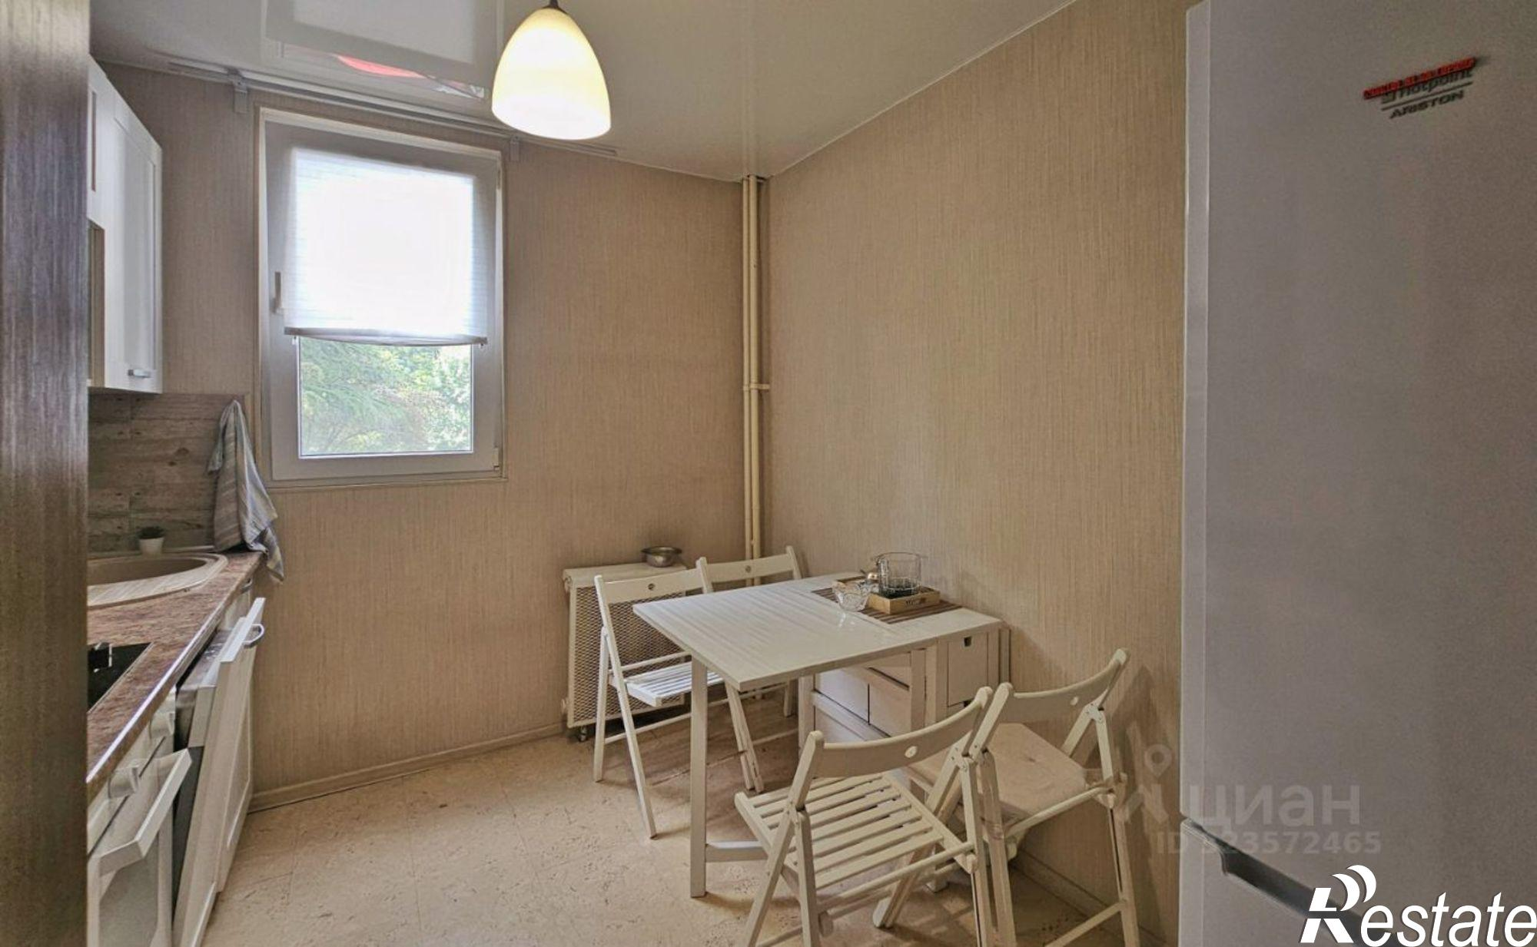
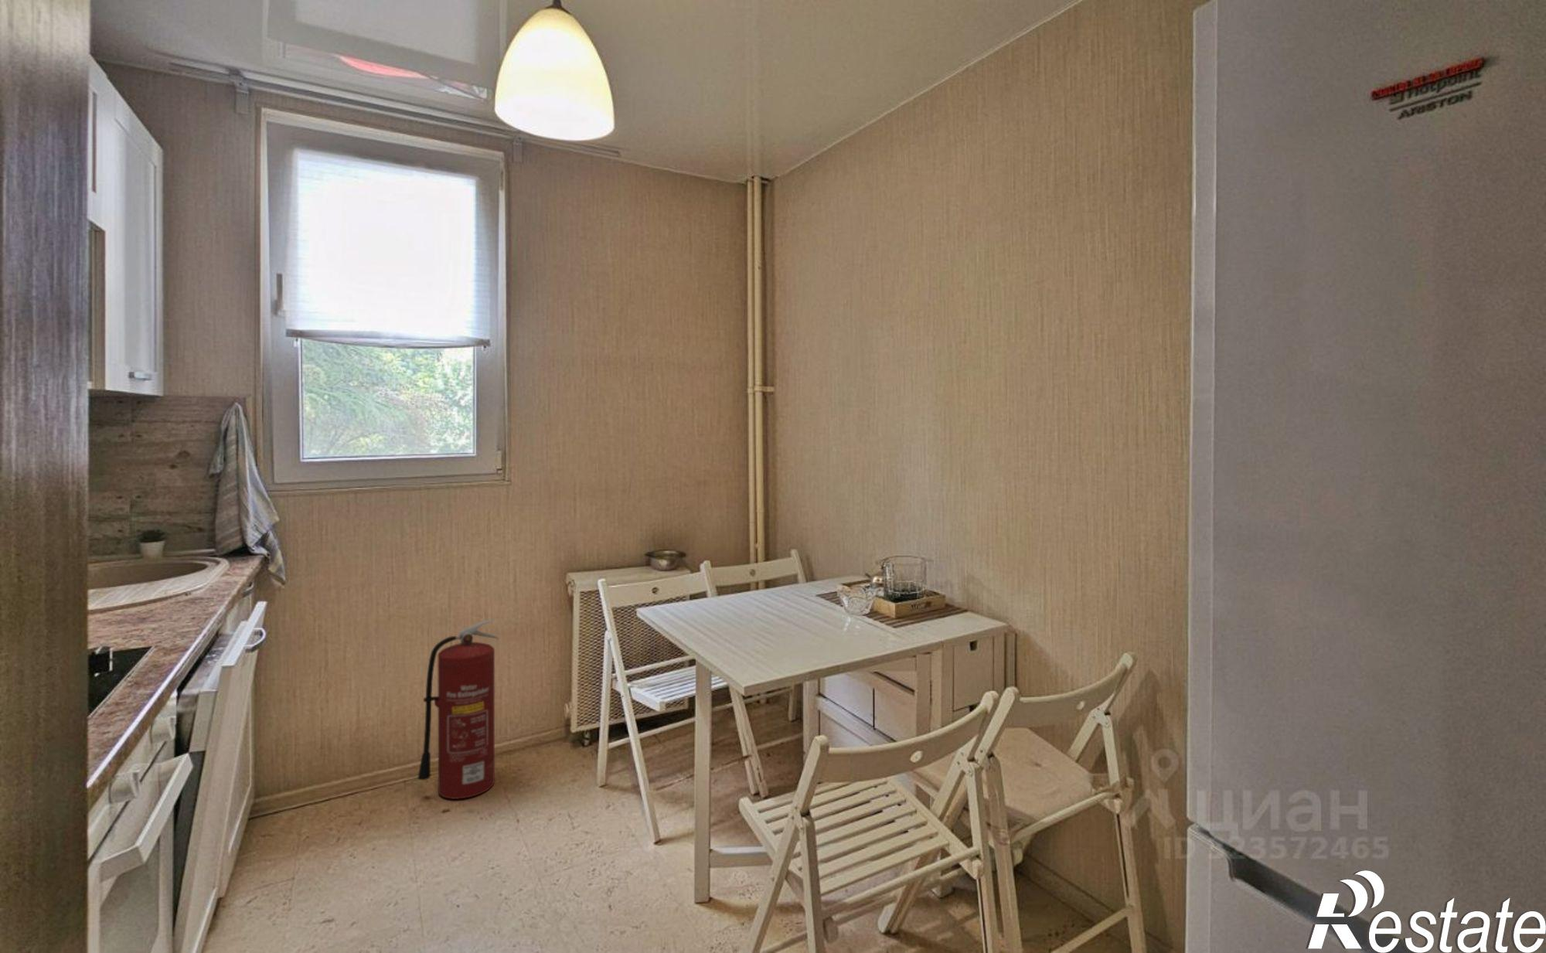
+ fire extinguisher (458, 705)
